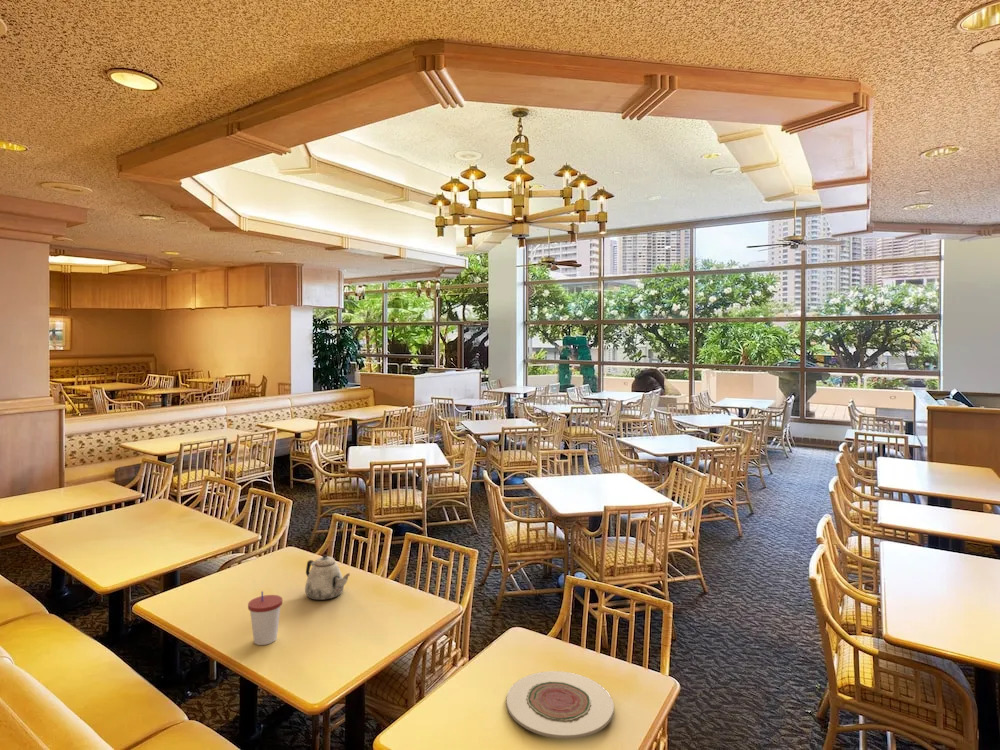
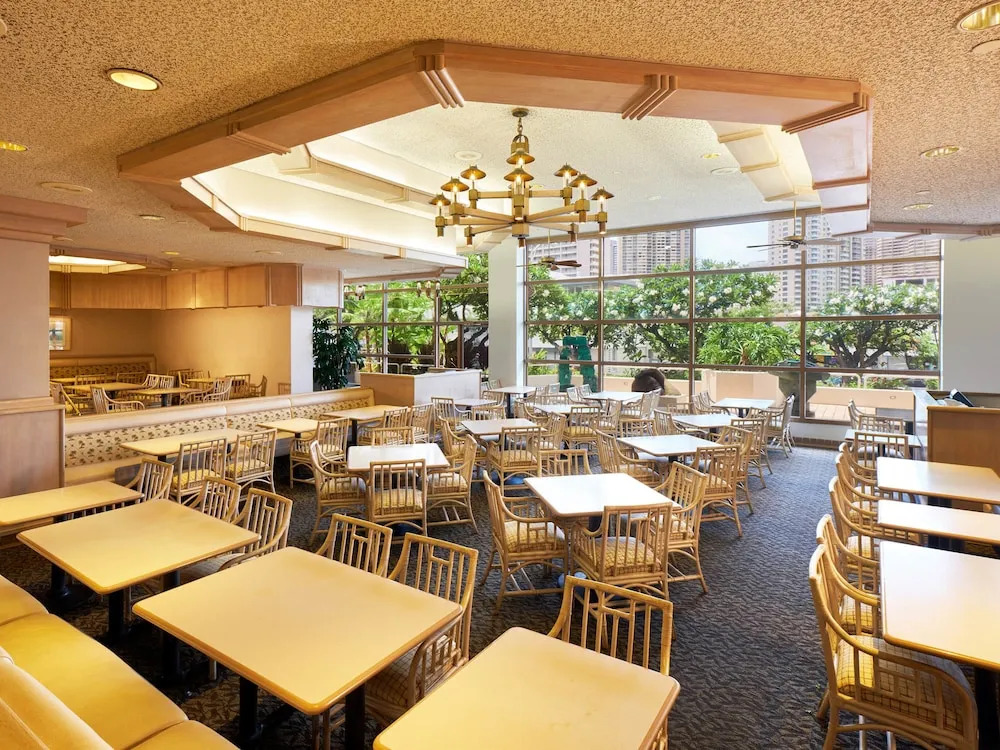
- plate (559, 701)
- cup (265, 615)
- teapot (327, 575)
